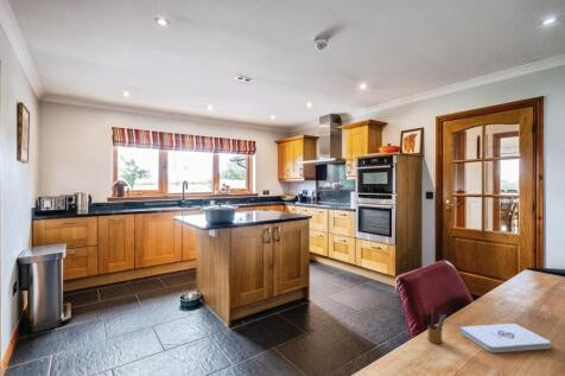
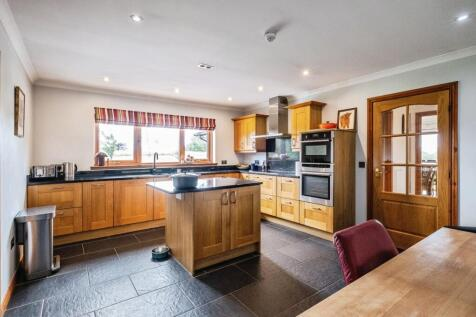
- pencil box (432, 324)
- notepad (503, 337)
